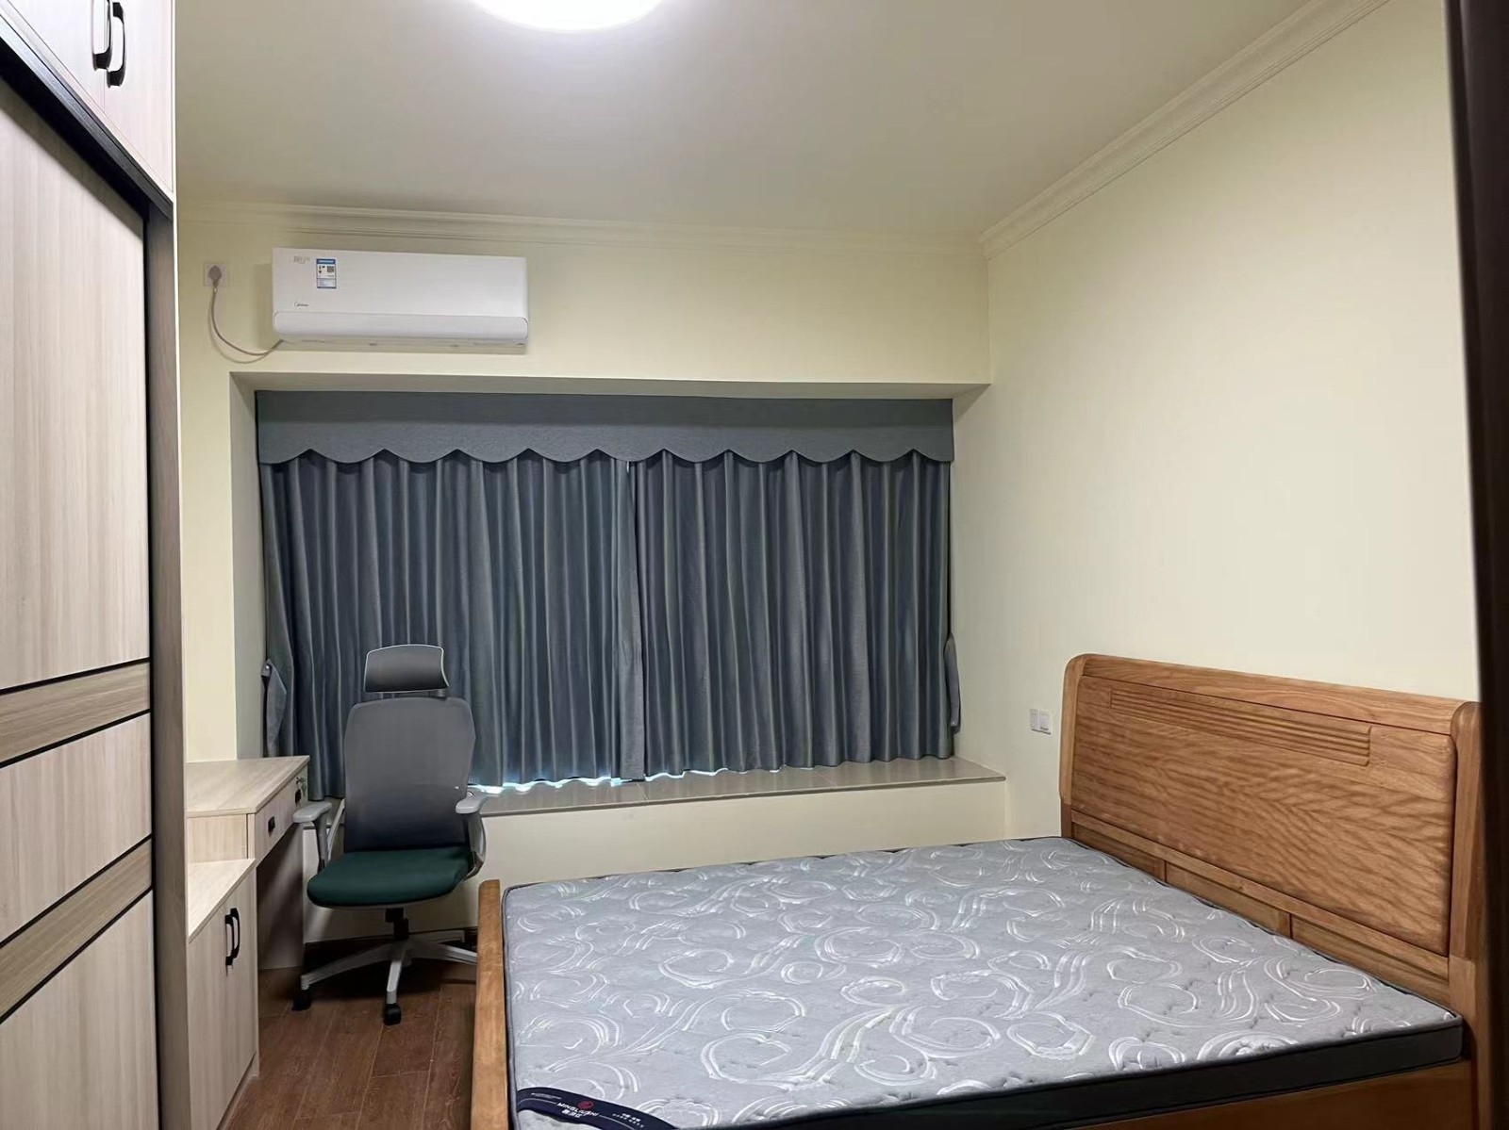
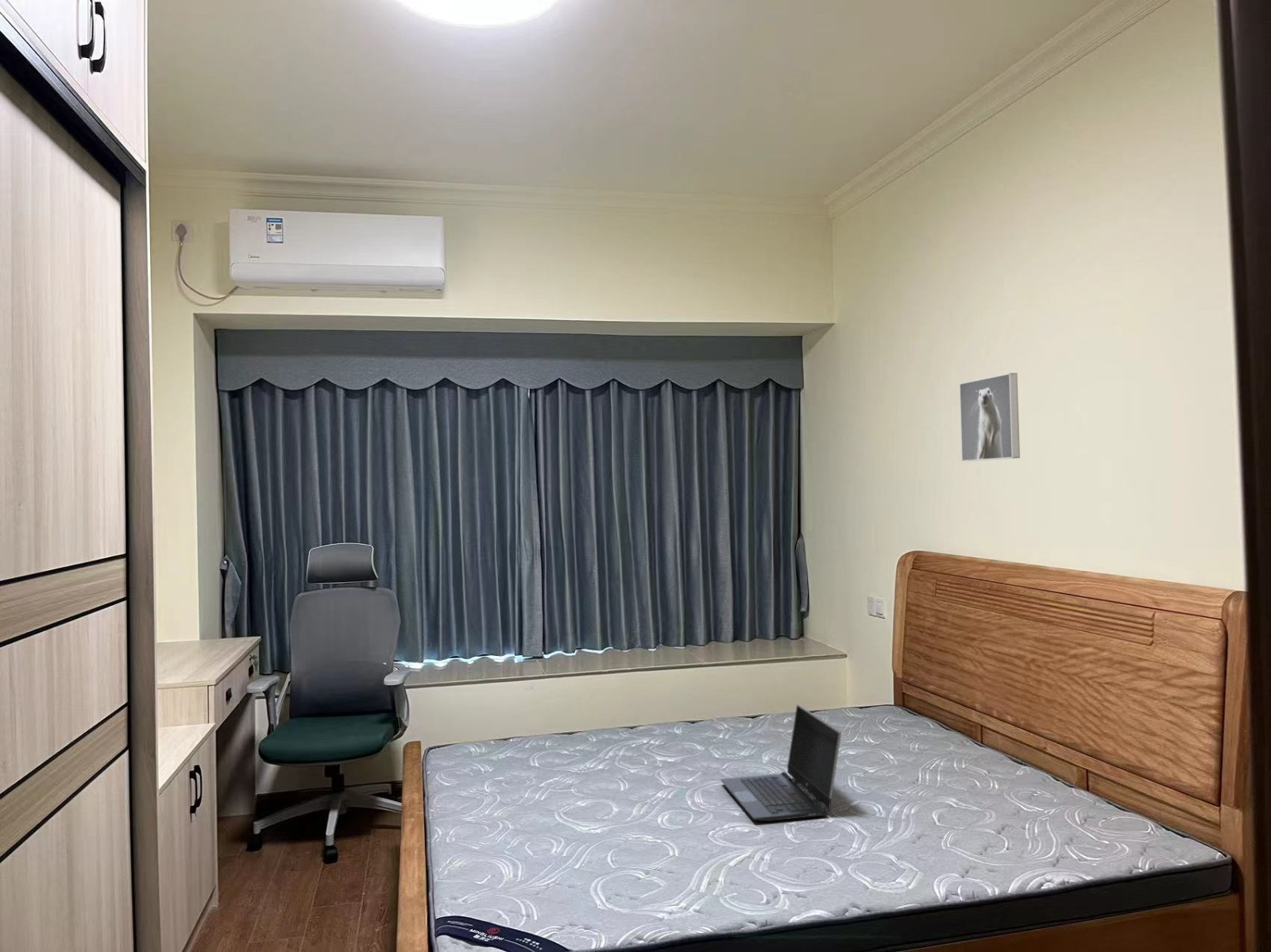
+ laptop computer (788, 759)
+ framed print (988, 418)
